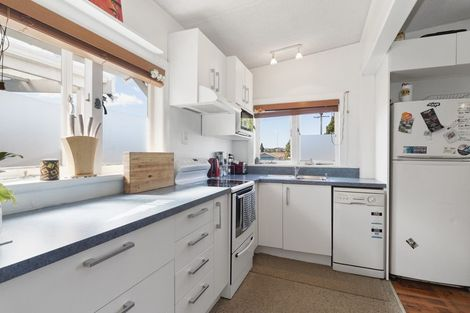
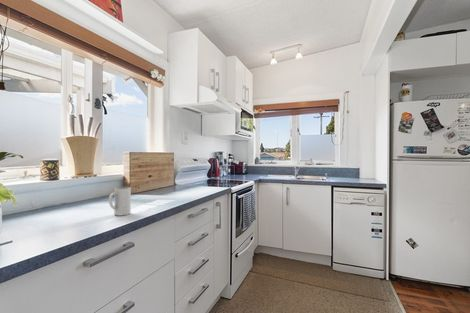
+ mug (119, 201)
